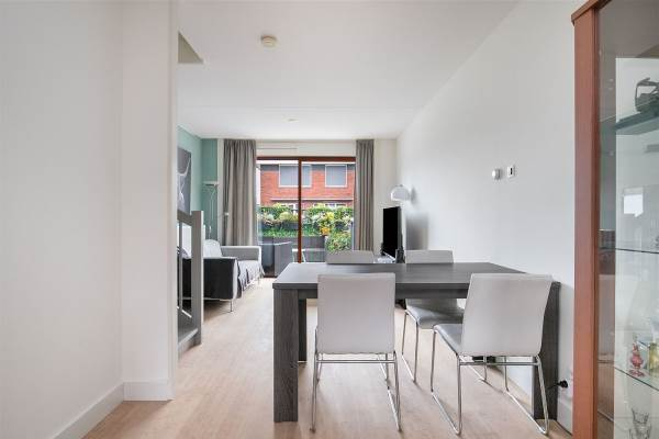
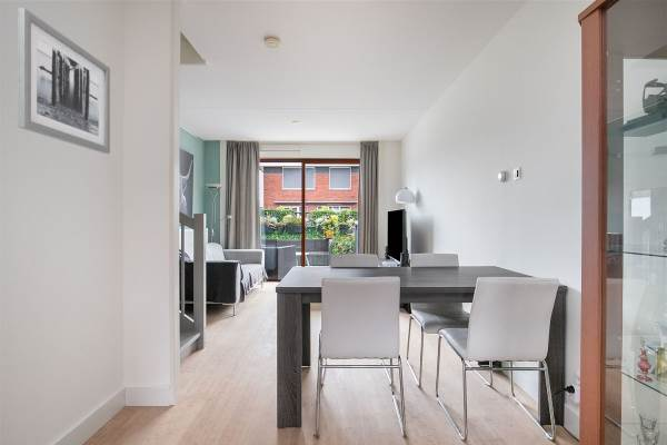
+ wall art (71, 92)
